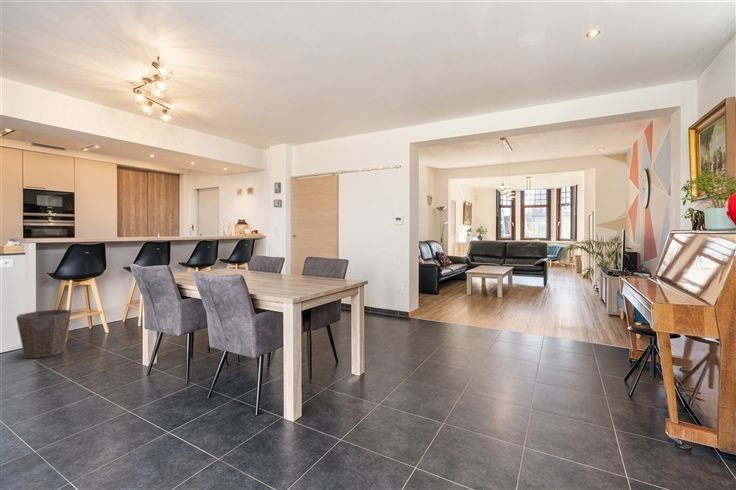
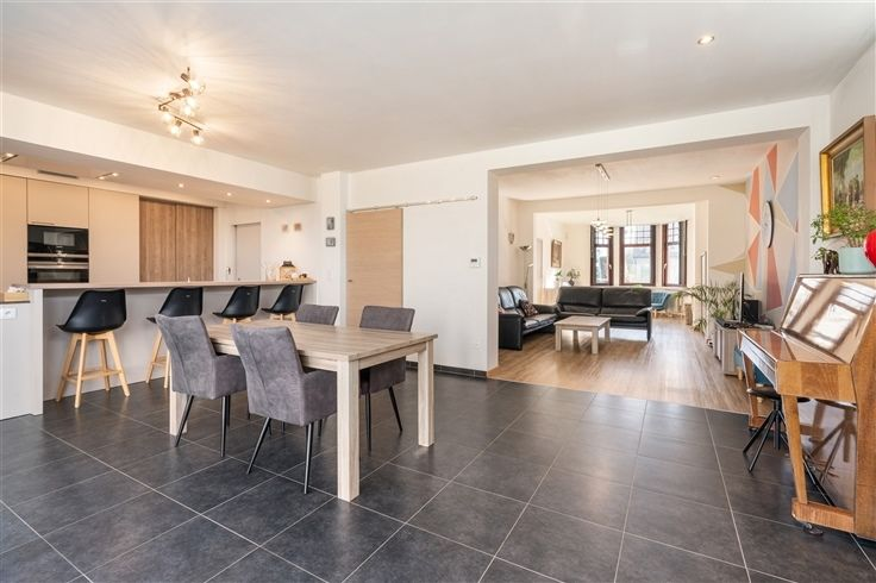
- waste bin (45, 333)
